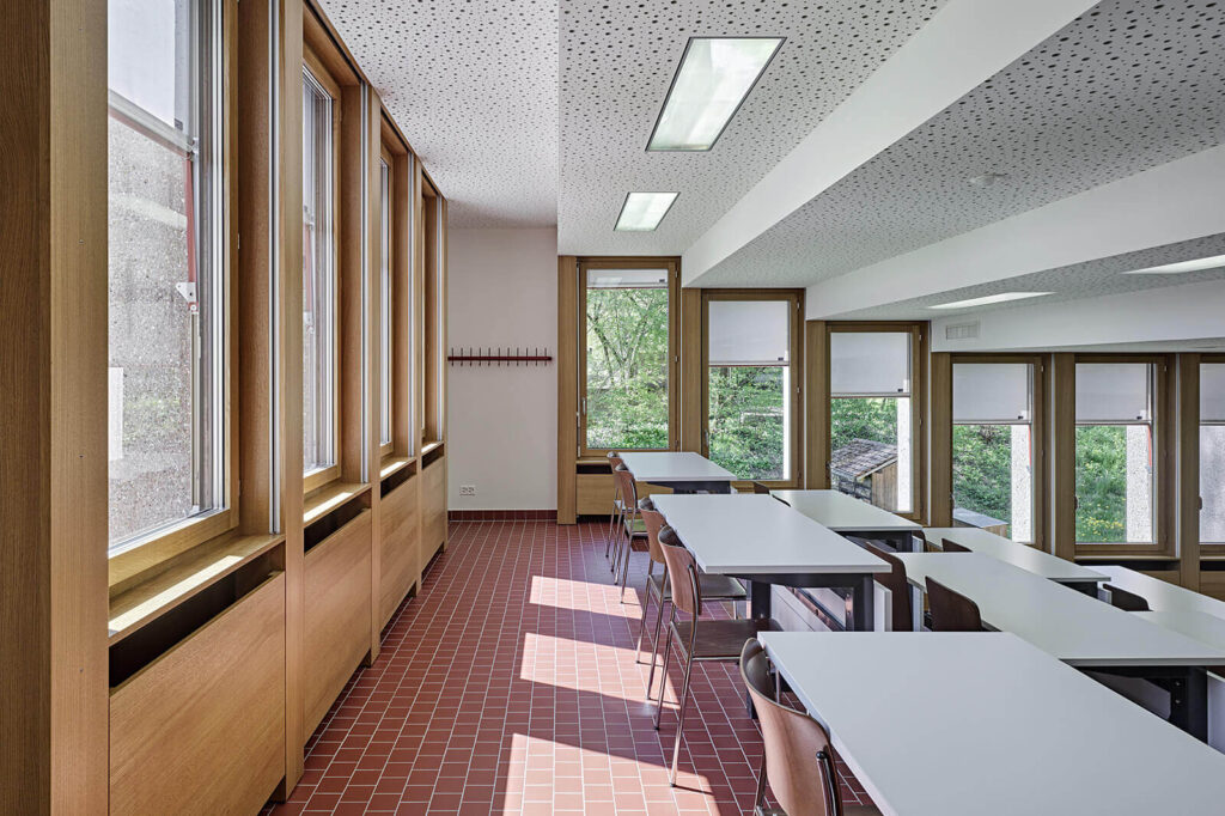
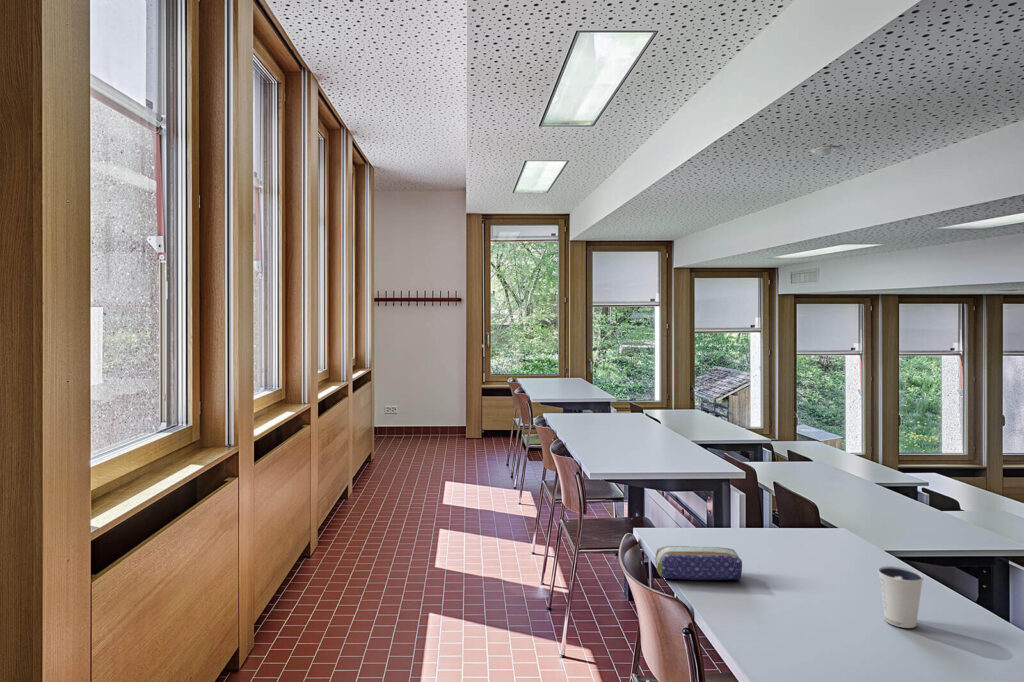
+ dixie cup (900, 598)
+ pencil case (697, 562)
